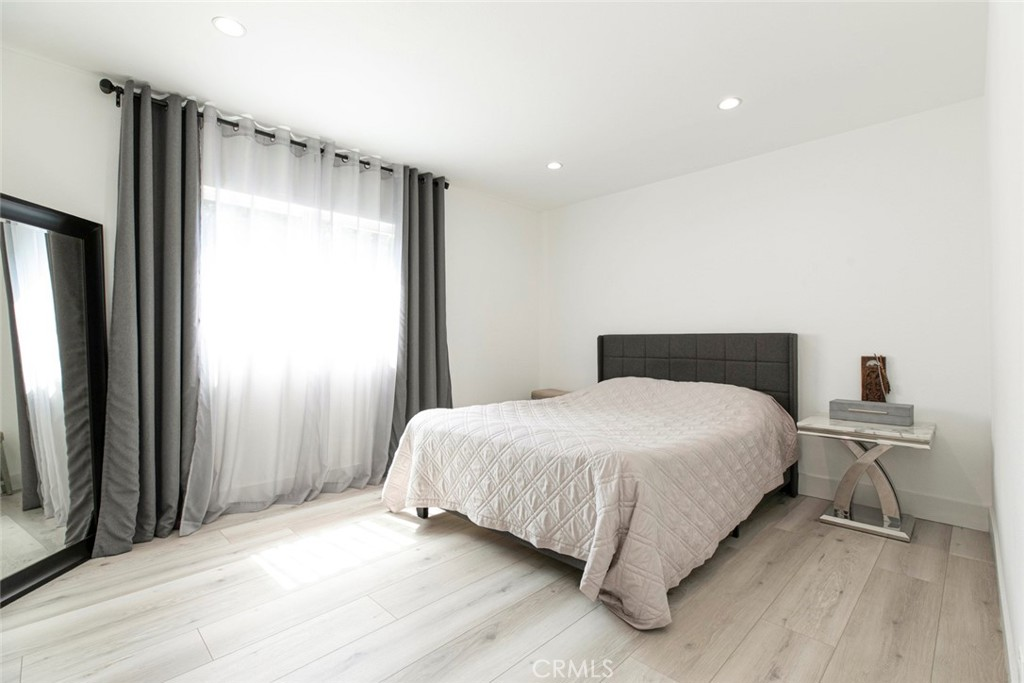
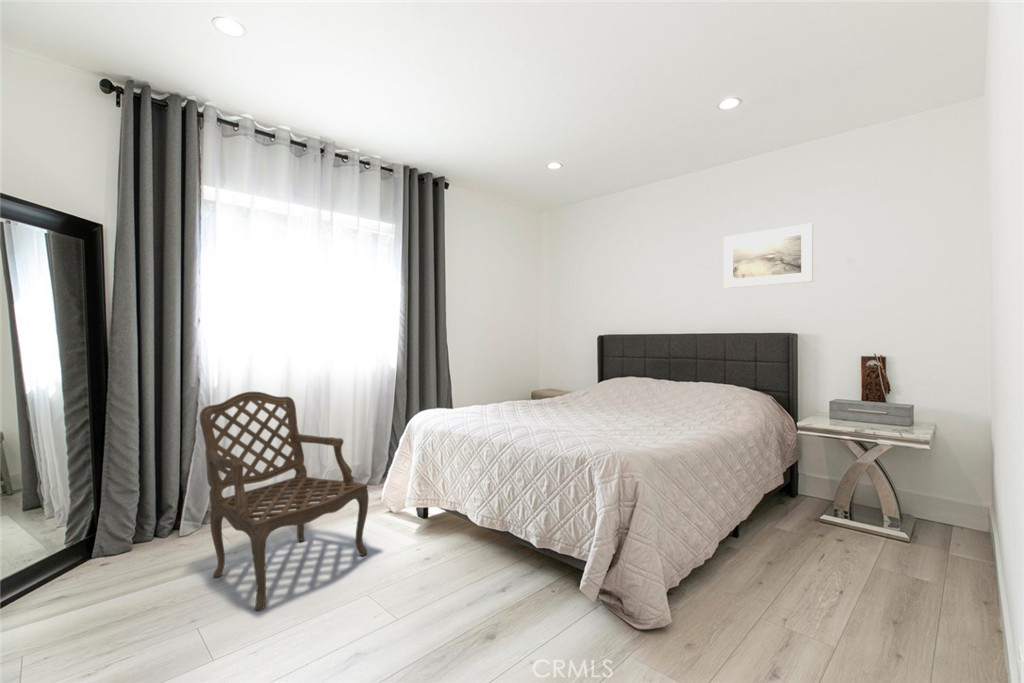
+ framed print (765, 257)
+ armchair (282, 481)
